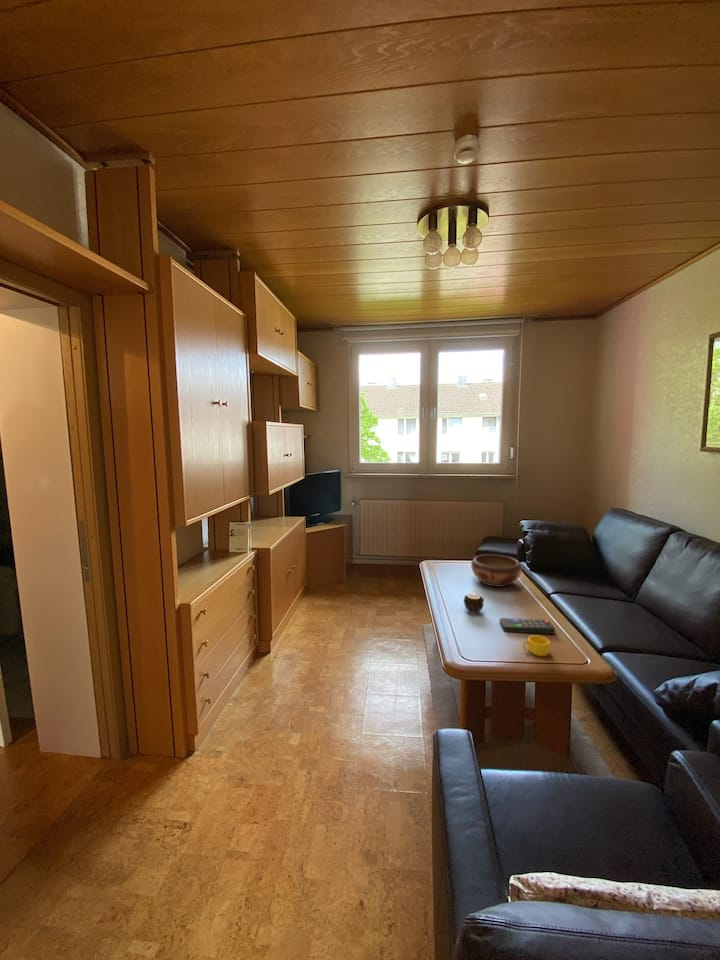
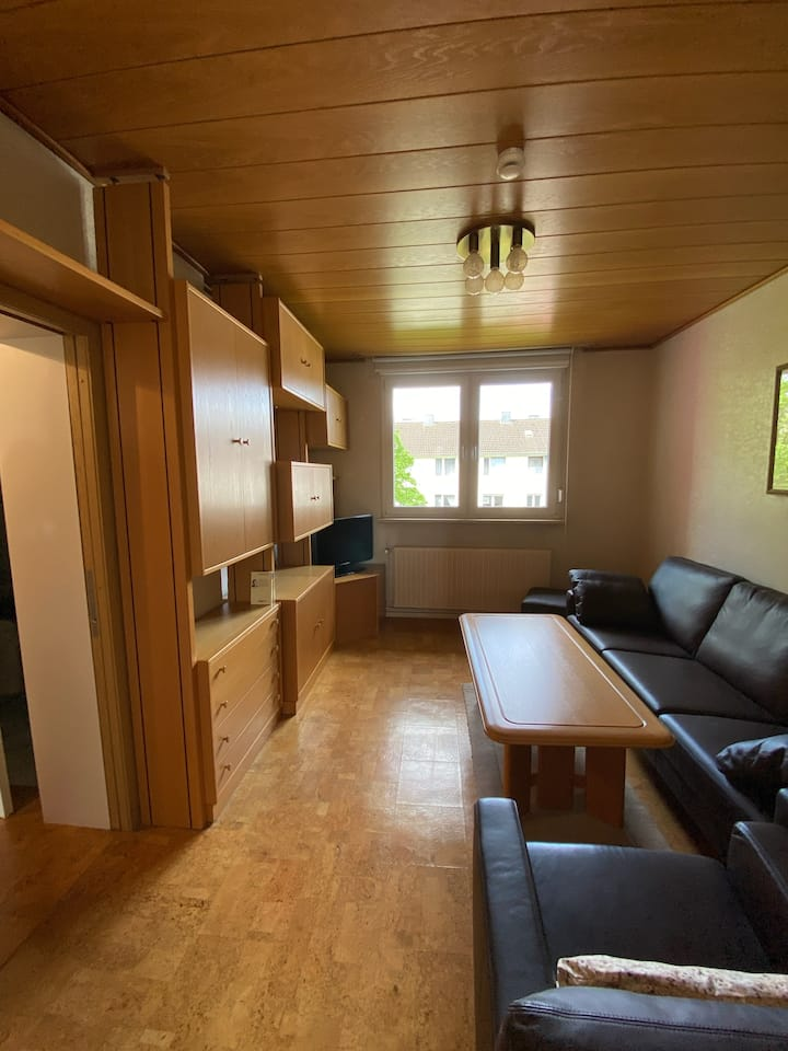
- candle (473, 602)
- remote control (526, 625)
- decorative bowl (495, 571)
- cup (535, 645)
